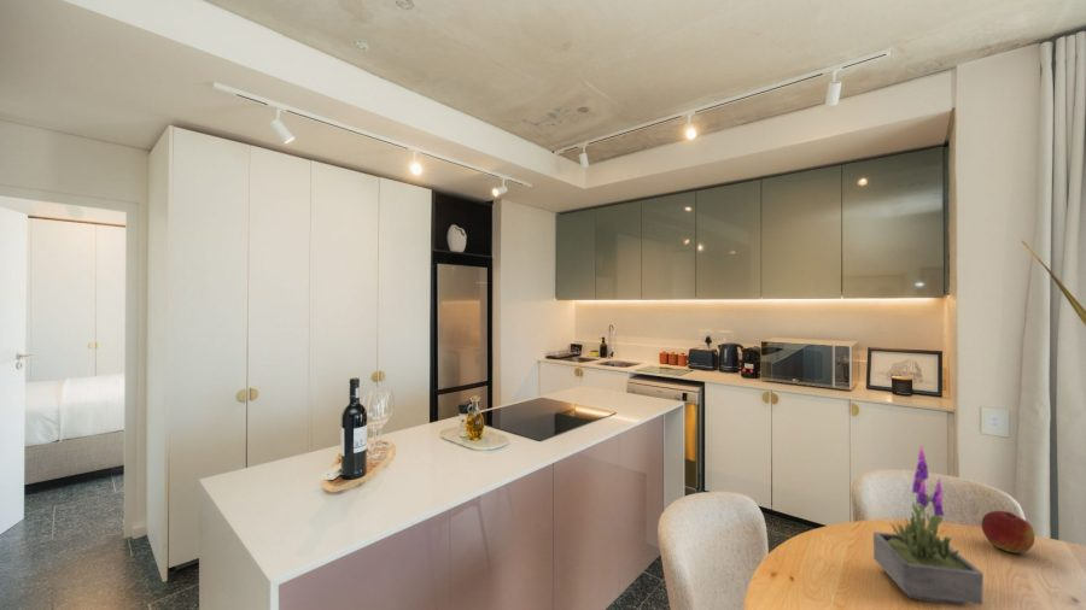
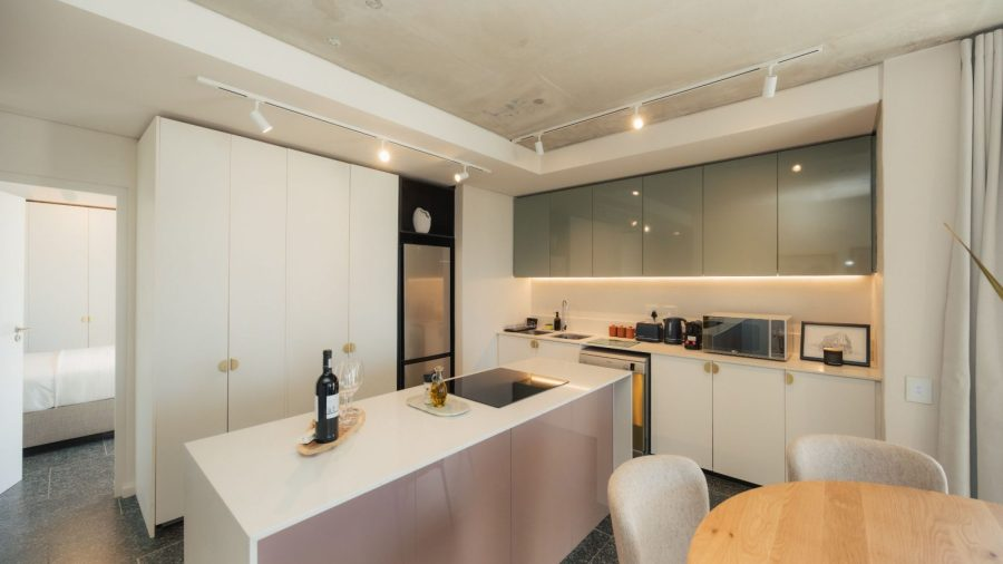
- apple (1006, 530)
- potted plant (923, 516)
